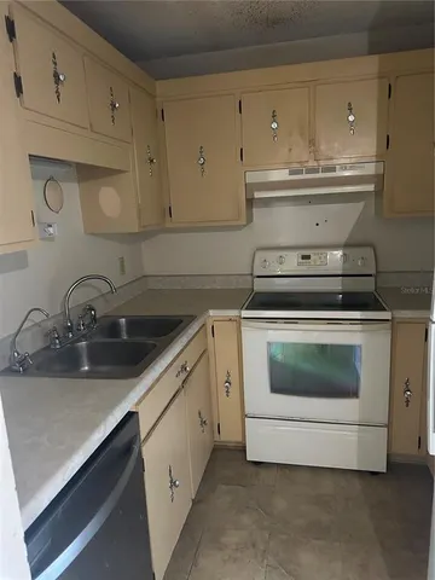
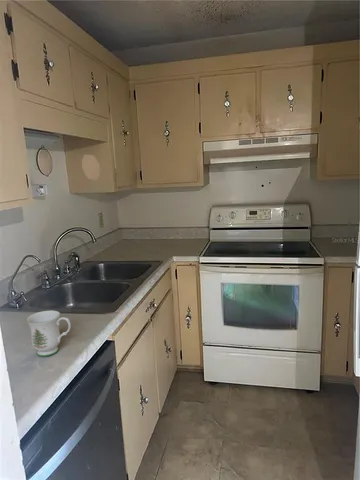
+ mug (51, 334)
